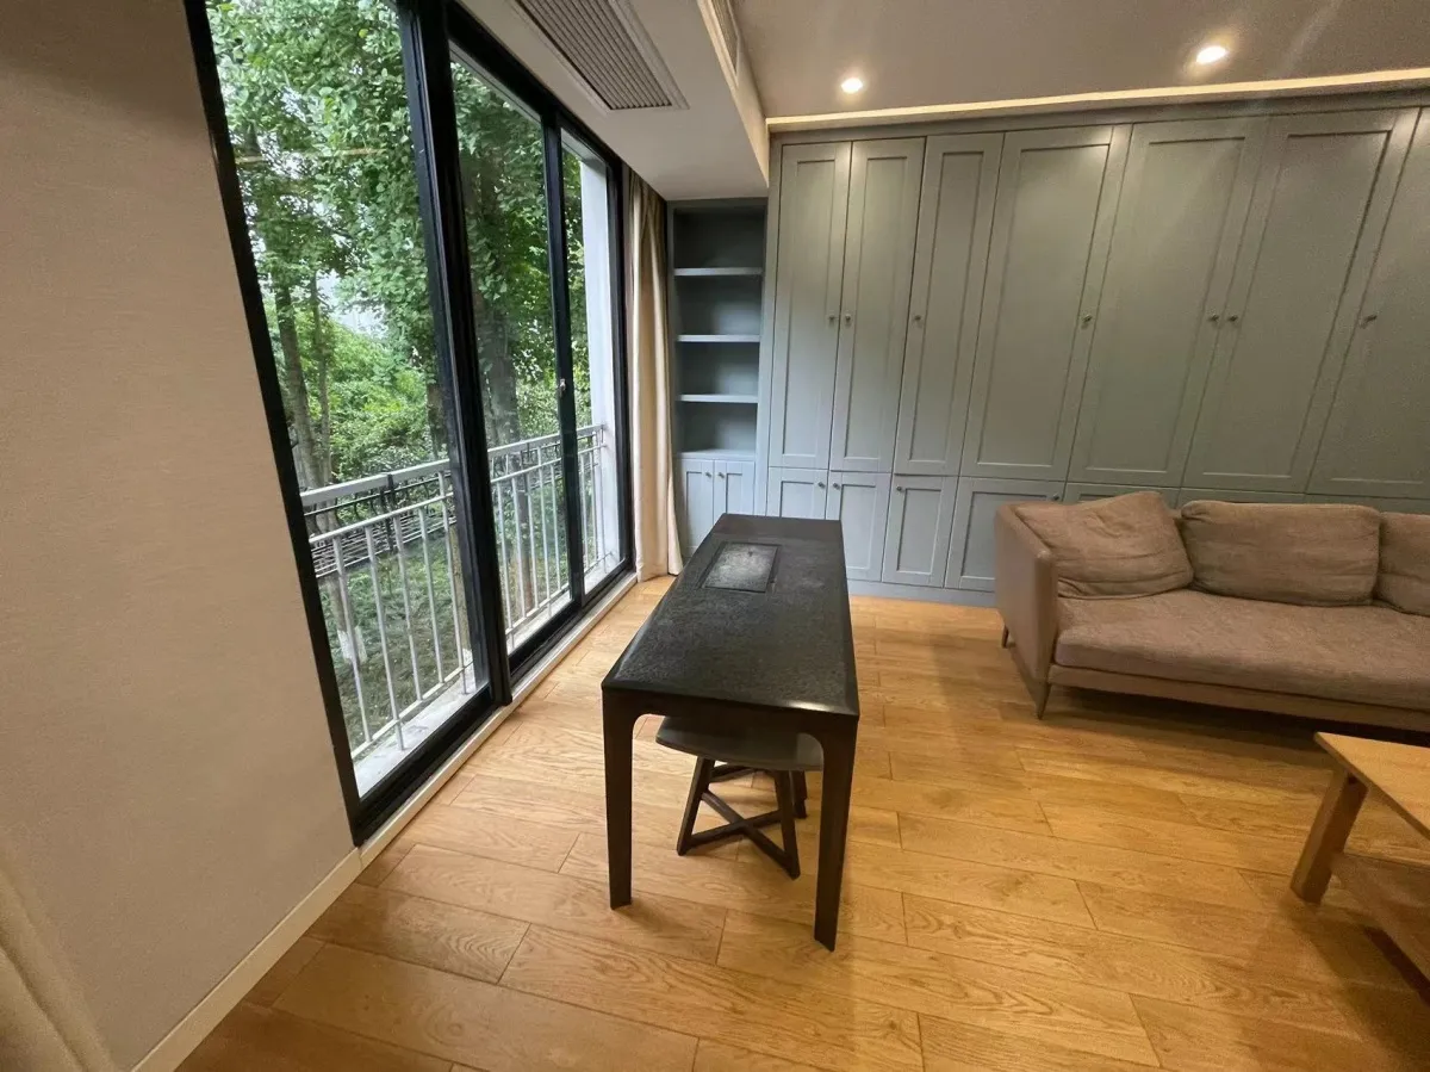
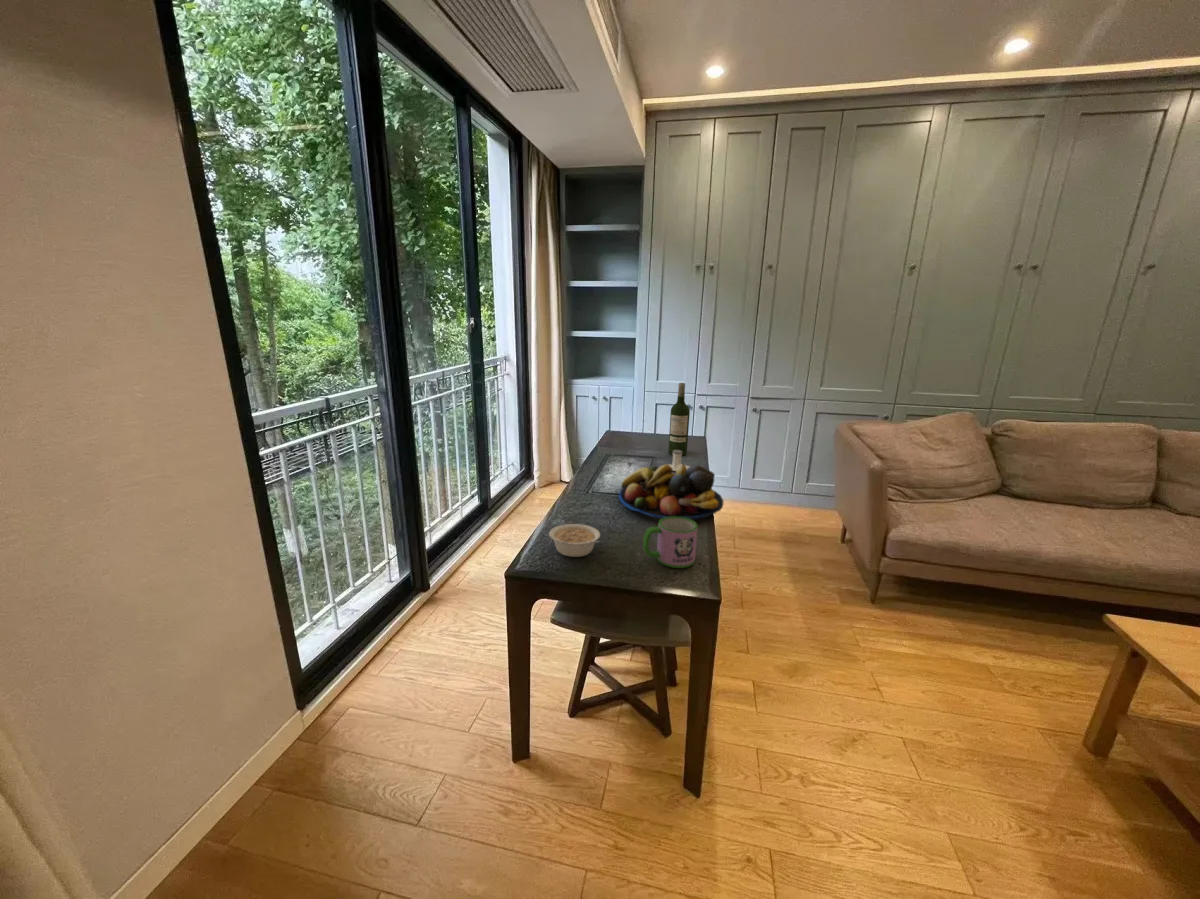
+ salt shaker (677, 459)
+ legume (576, 540)
+ mug (669, 541)
+ wine bottle (679, 418)
+ fruit bowl (670, 481)
